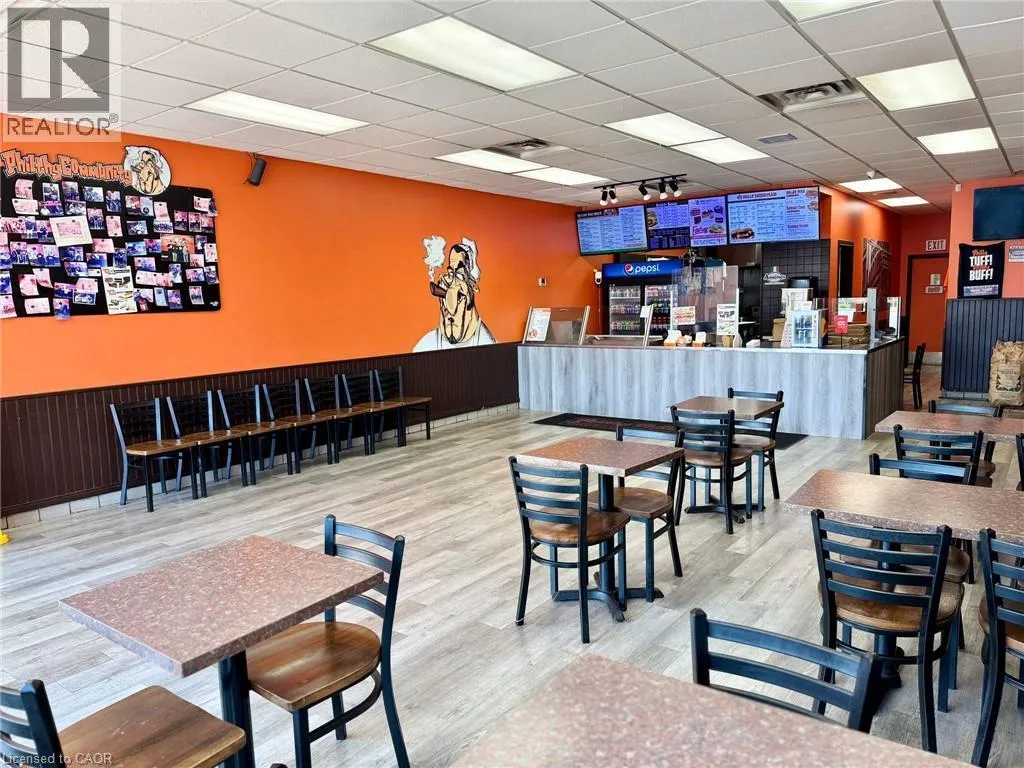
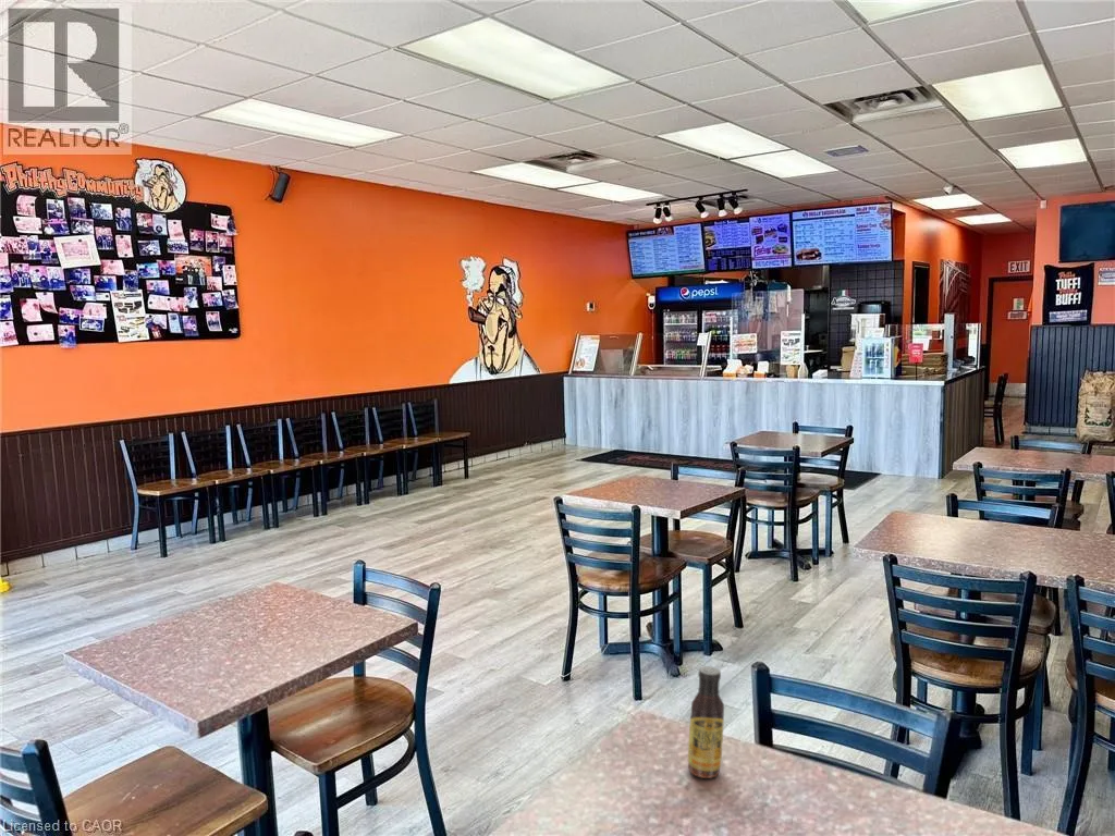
+ sauce bottle (706, 721)
